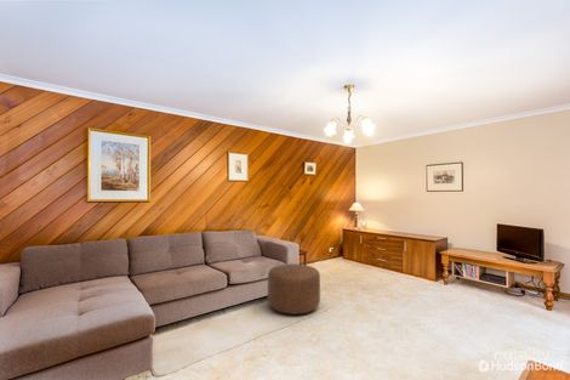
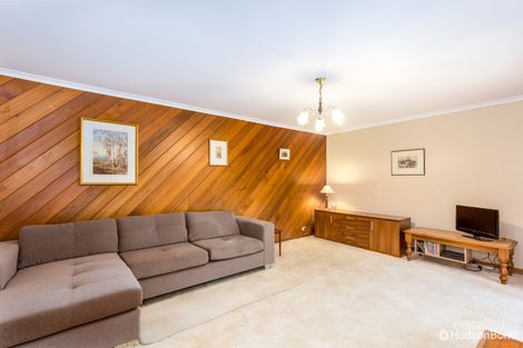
- ottoman (293, 287)
